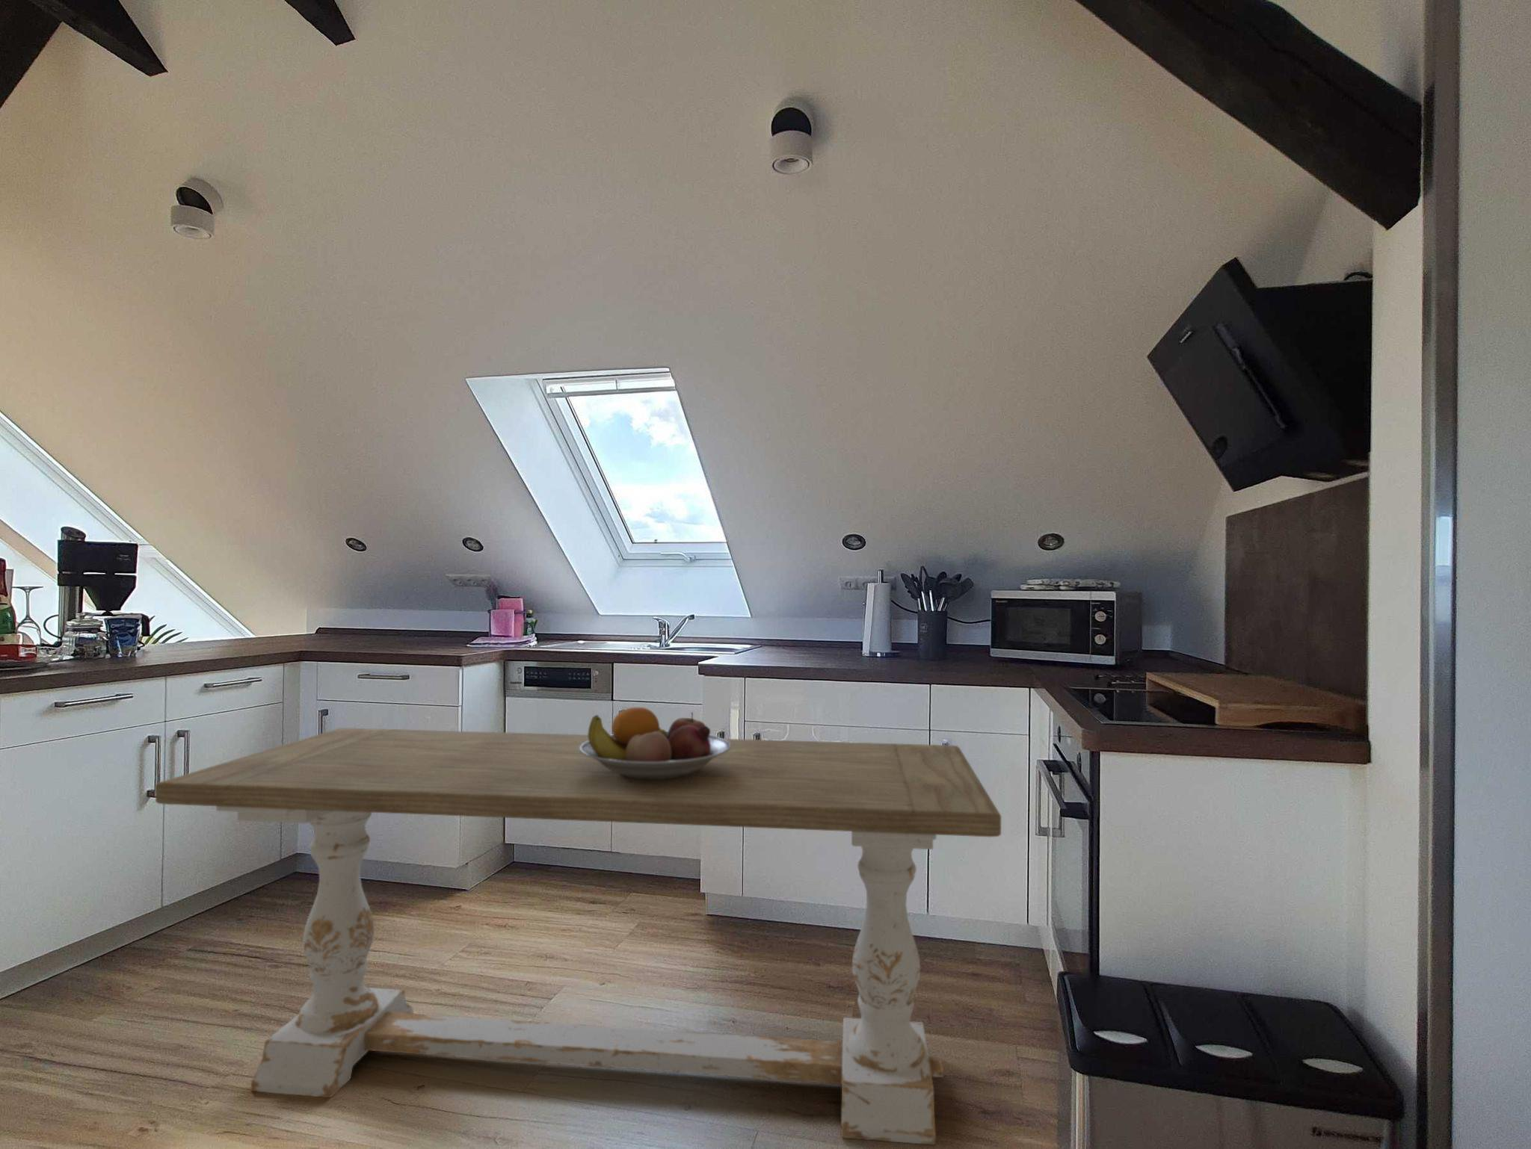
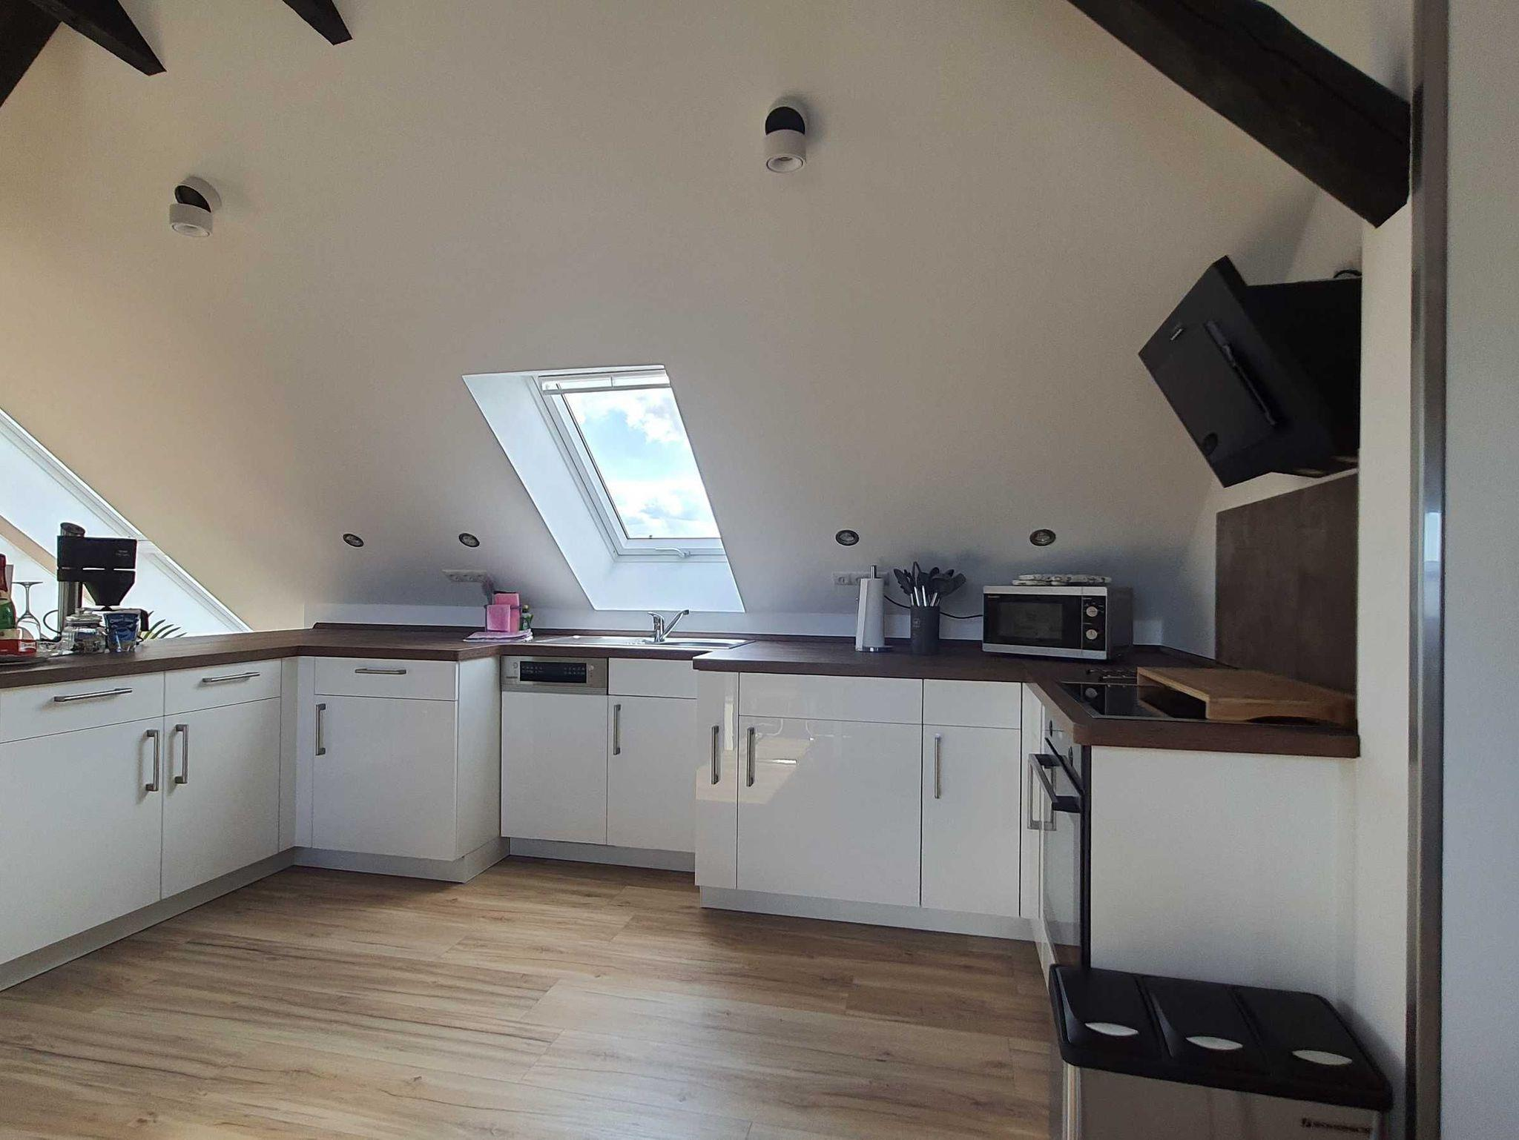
- dining table (601, 821)
- fruit bowl (656, 739)
